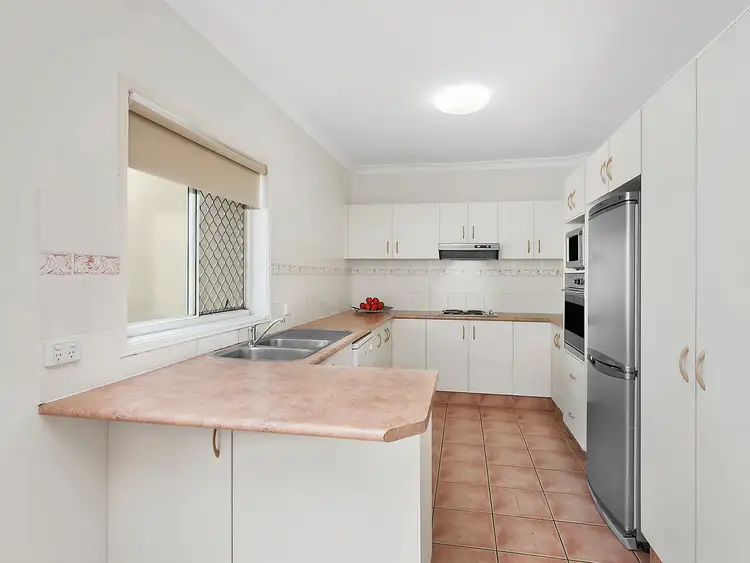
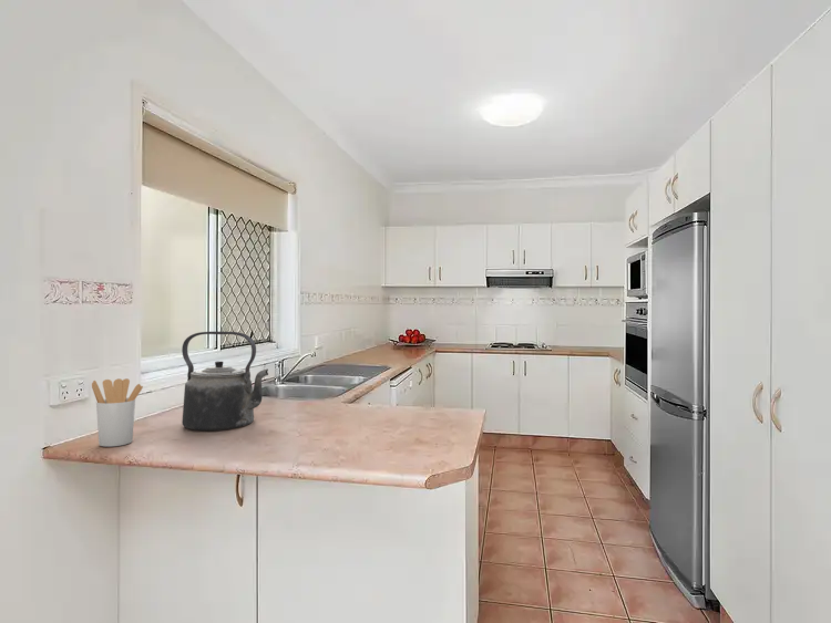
+ kettle (225, 377)
+ utensil holder (115, 409)
